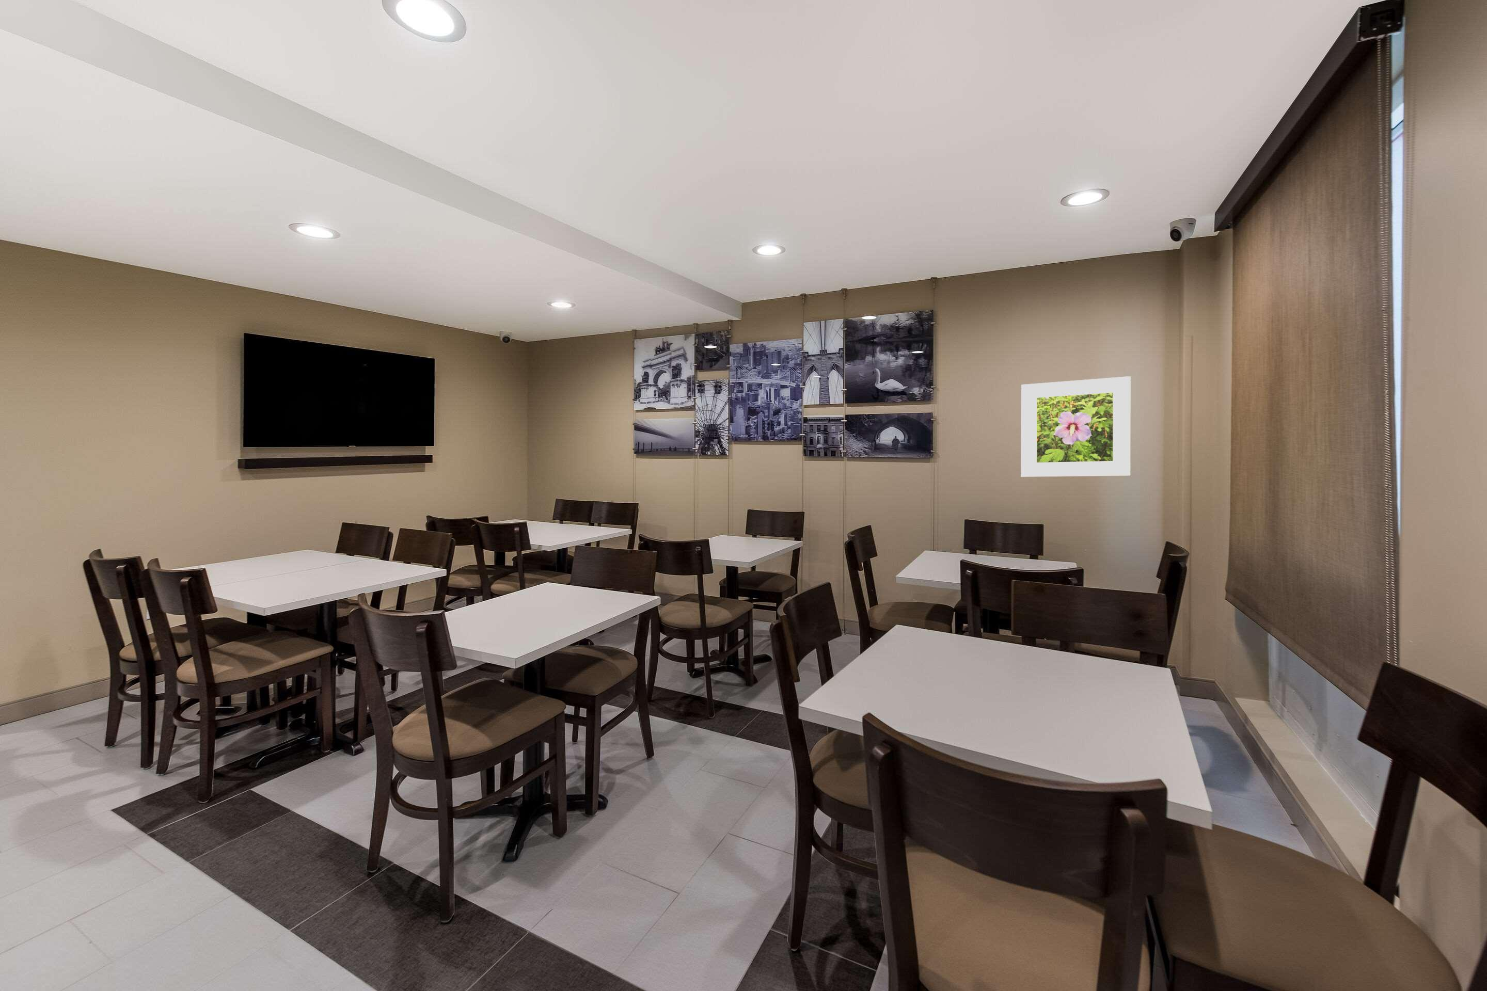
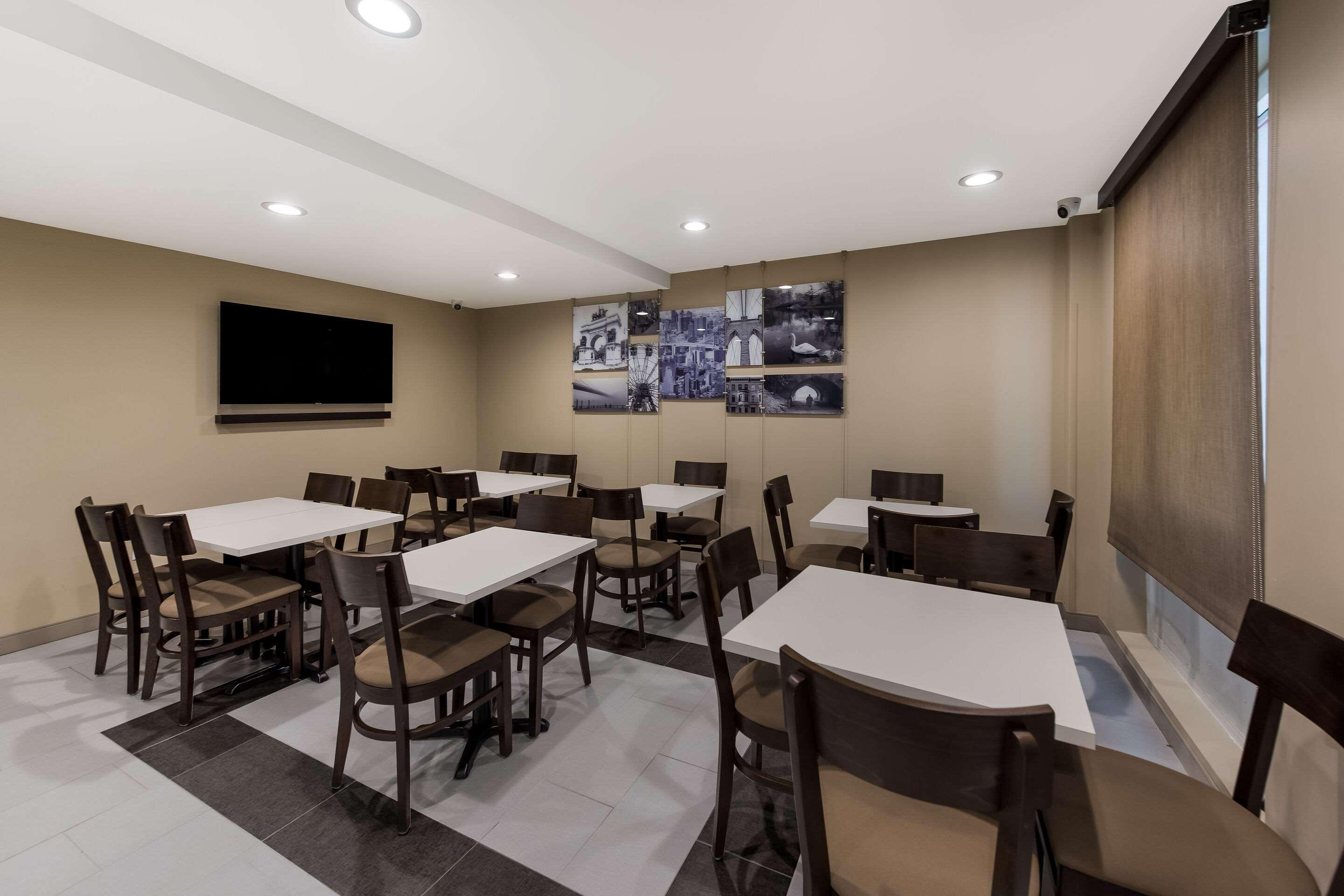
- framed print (1073, 428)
